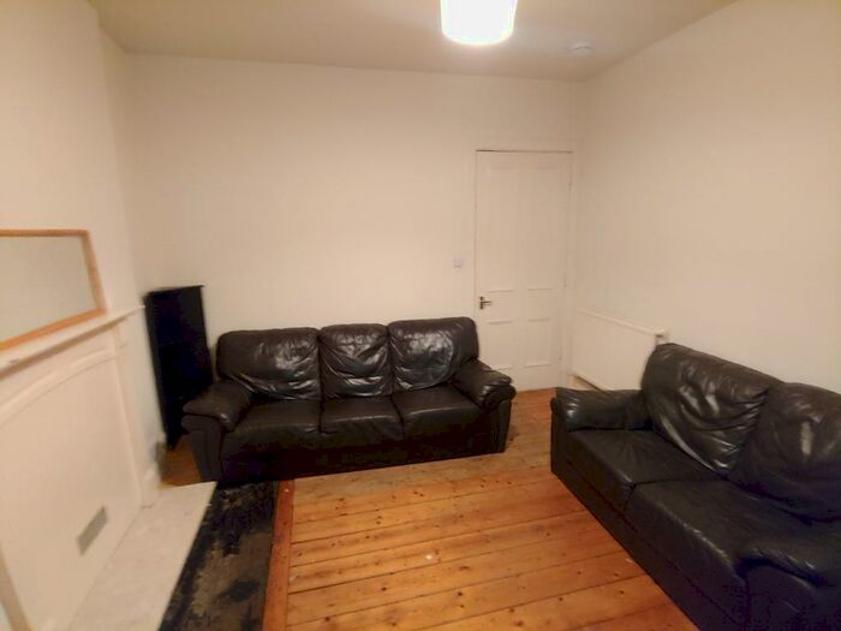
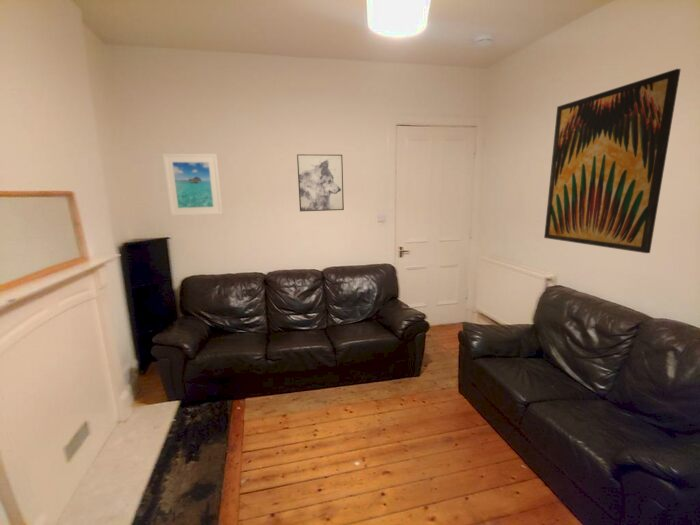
+ wall art (321, 183)
+ wall art (598, 171)
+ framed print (193, 185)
